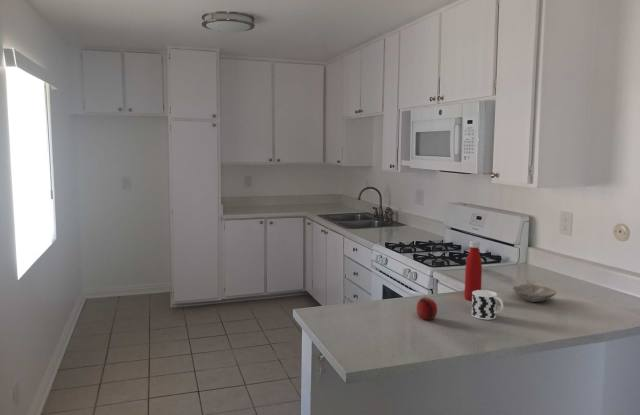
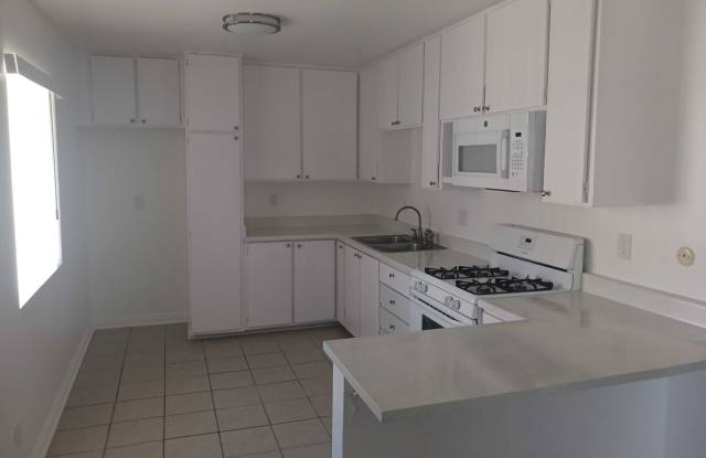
- fruit (426, 308)
- bottle (473, 270)
- cup (487, 305)
- bowl (532, 294)
